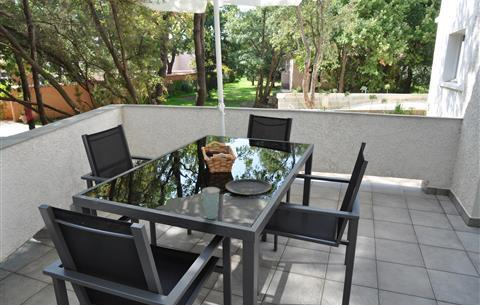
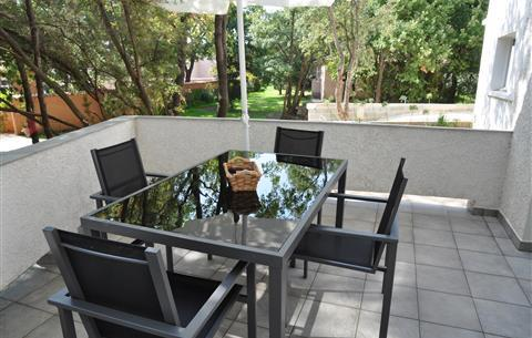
- plate (248, 186)
- cup (211, 202)
